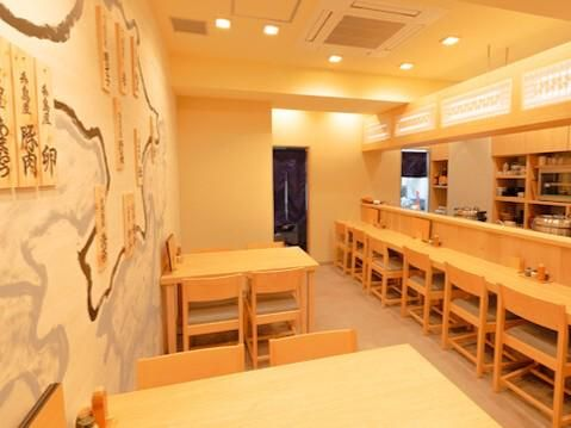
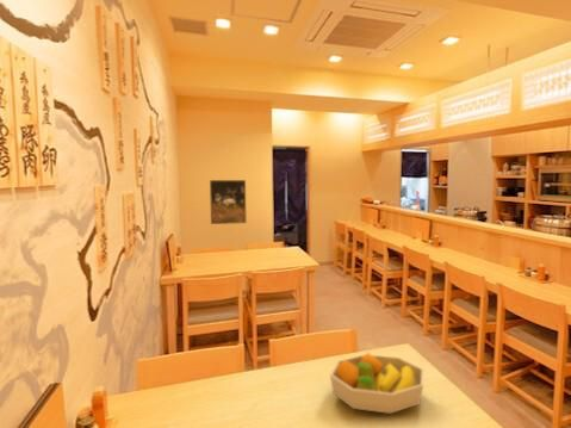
+ fruit bowl (377, 378)
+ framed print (228, 201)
